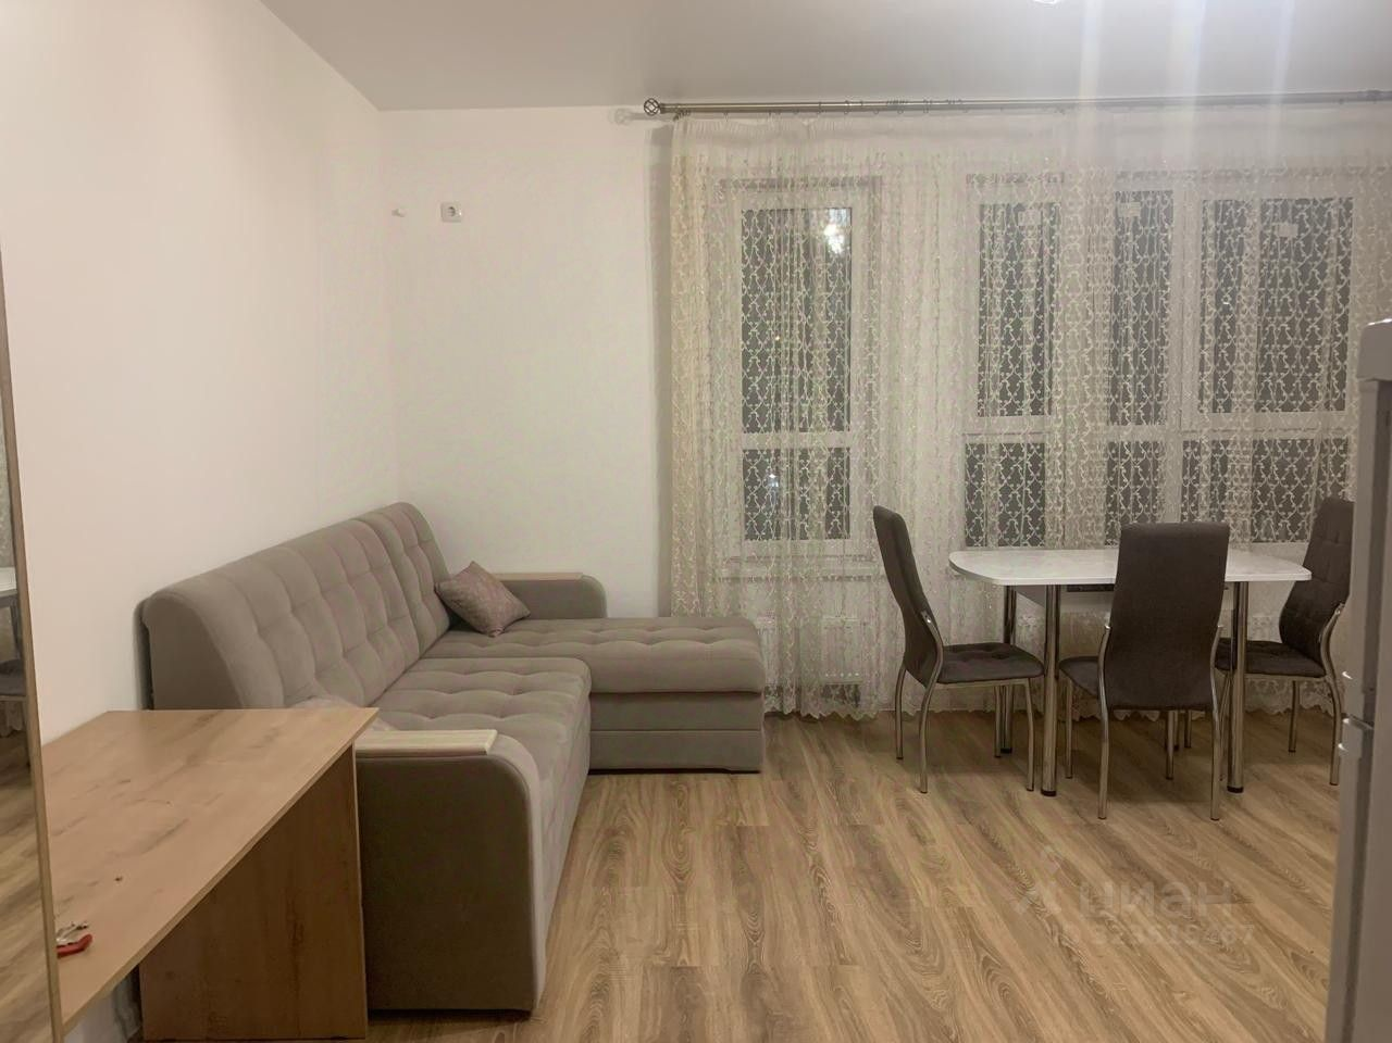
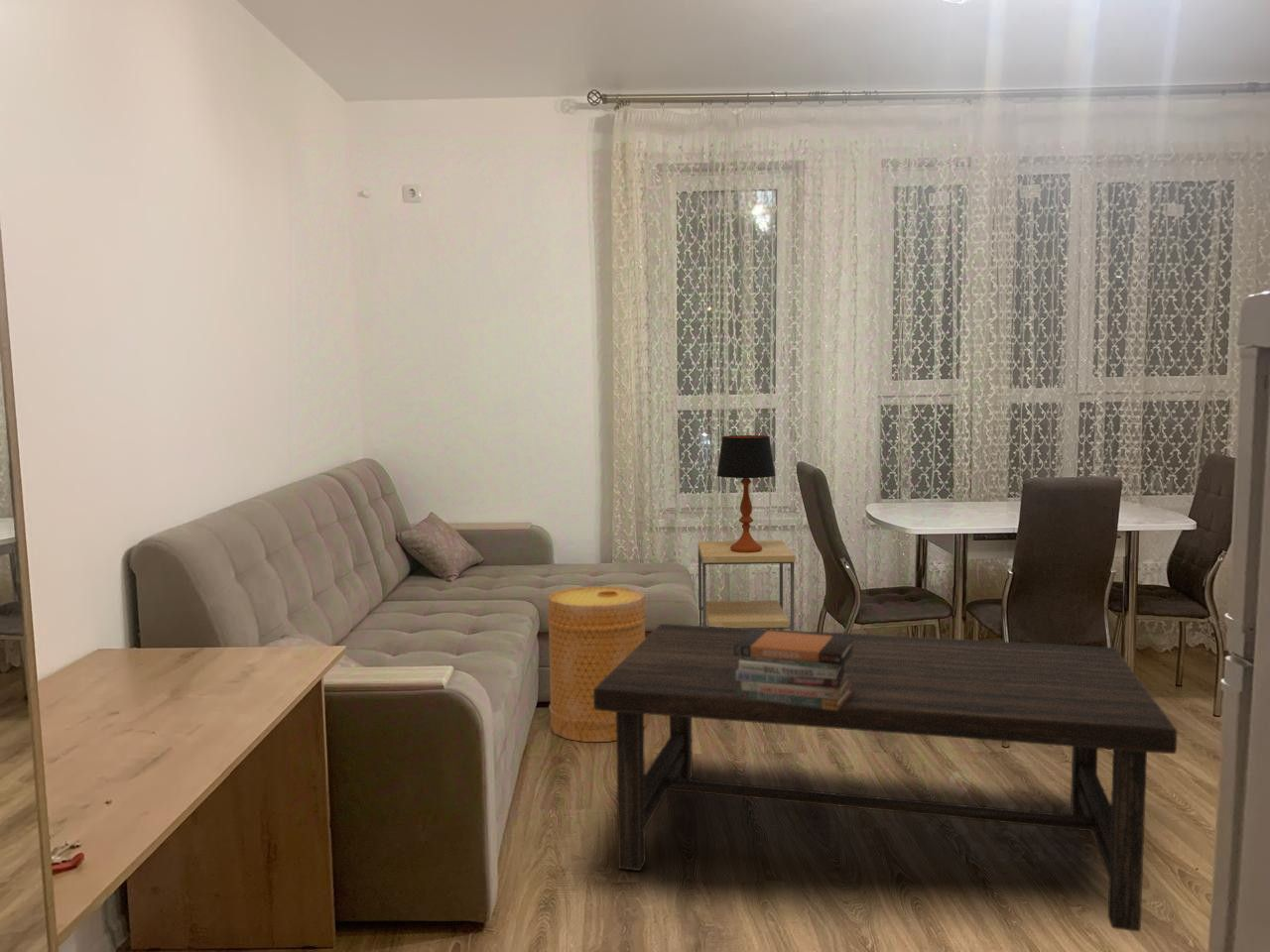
+ side table (744, 609)
+ book stack (793, 667)
+ table lamp (745, 493)
+ coffee table (872, 731)
+ basket (597, 660)
